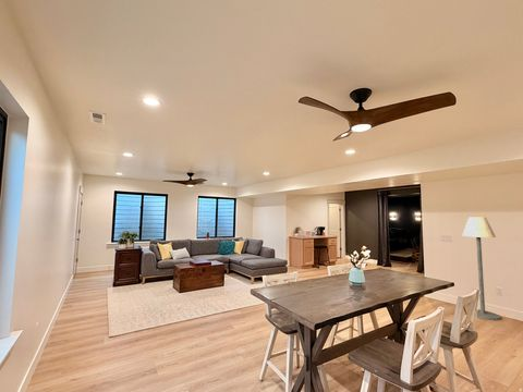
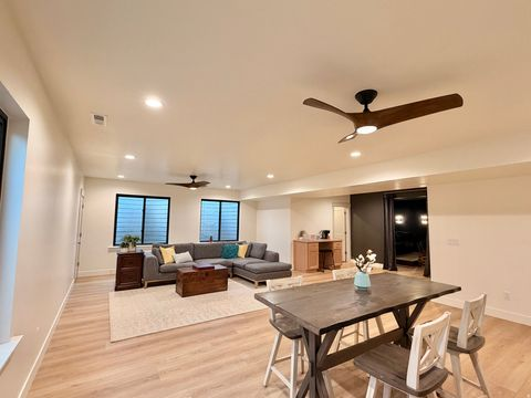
- floor lamp (479, 265)
